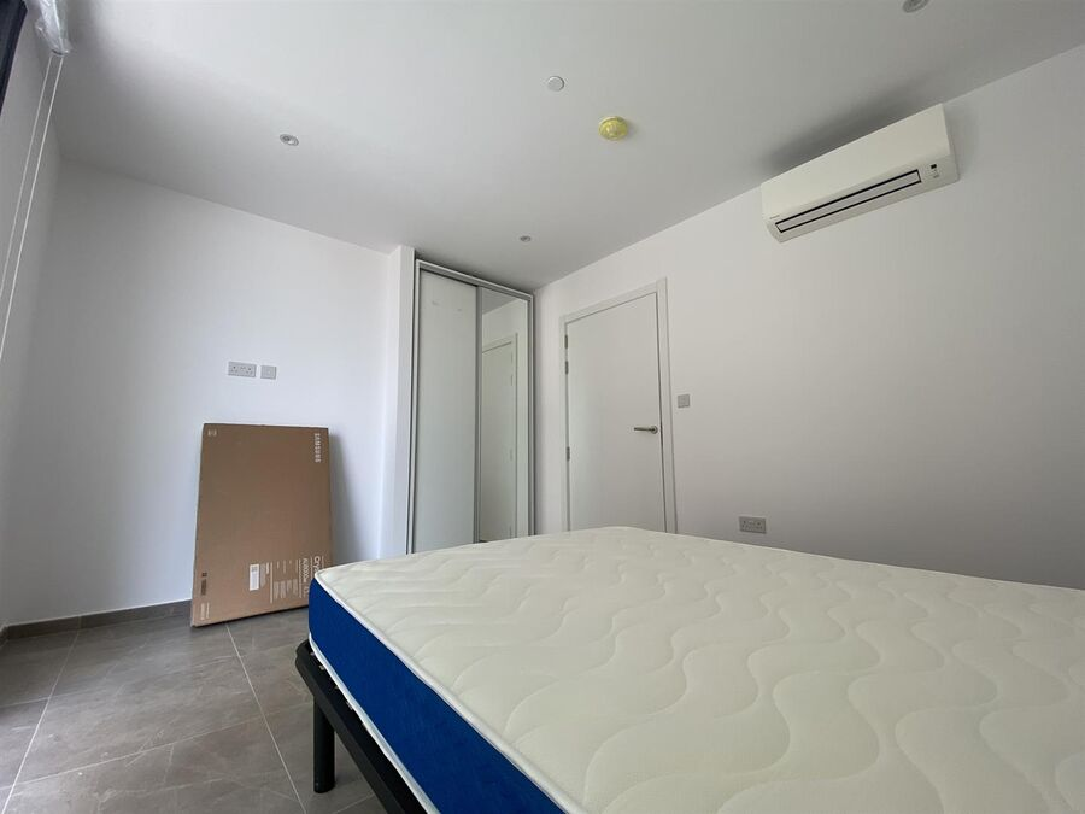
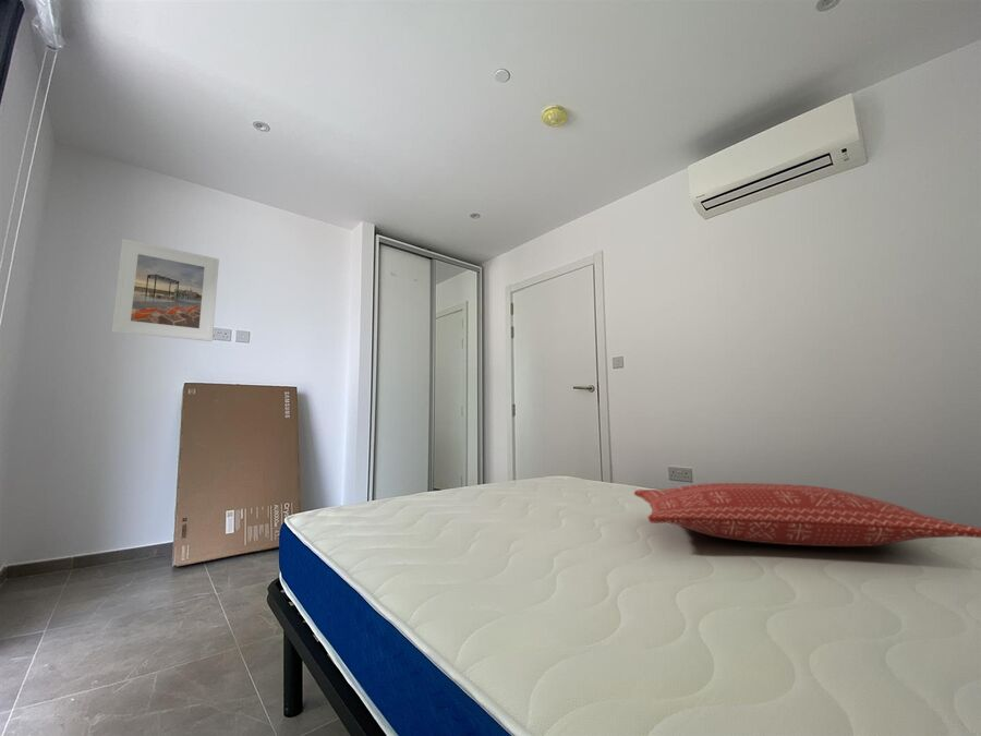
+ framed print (169, 292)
+ pillow (770, 511)
